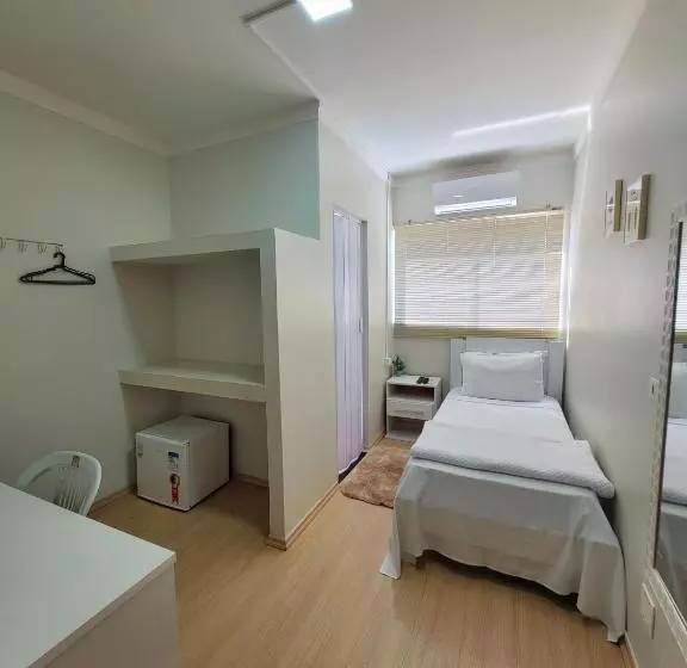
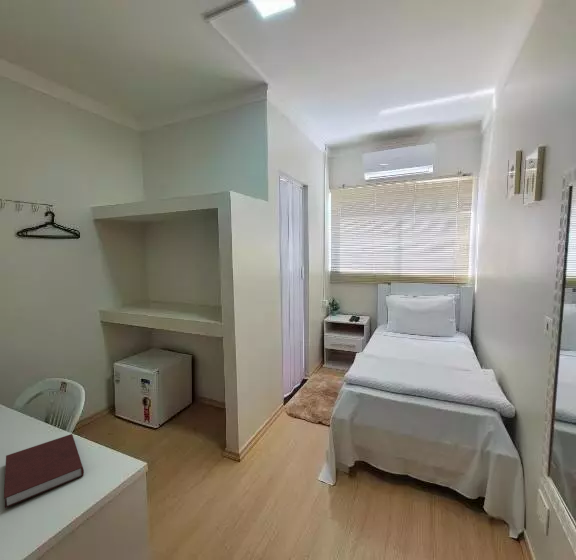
+ notebook (43, 465)
